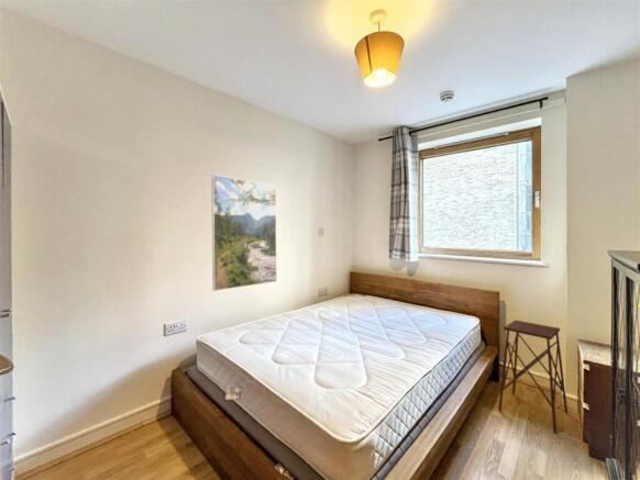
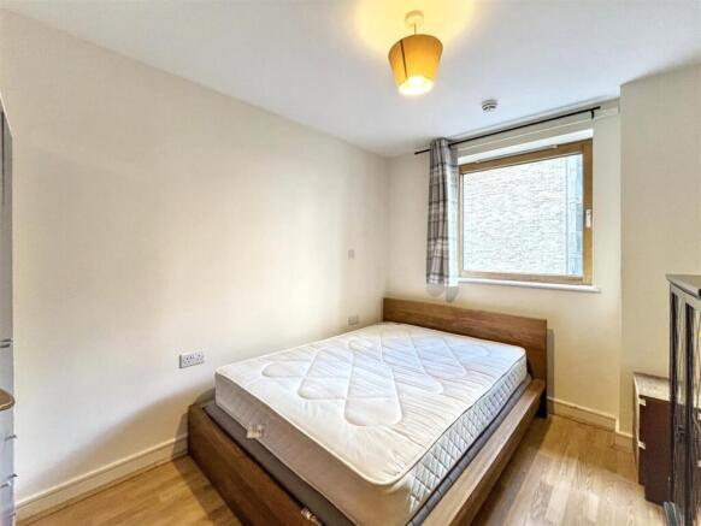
- side table (530, 367)
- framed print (246, 233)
